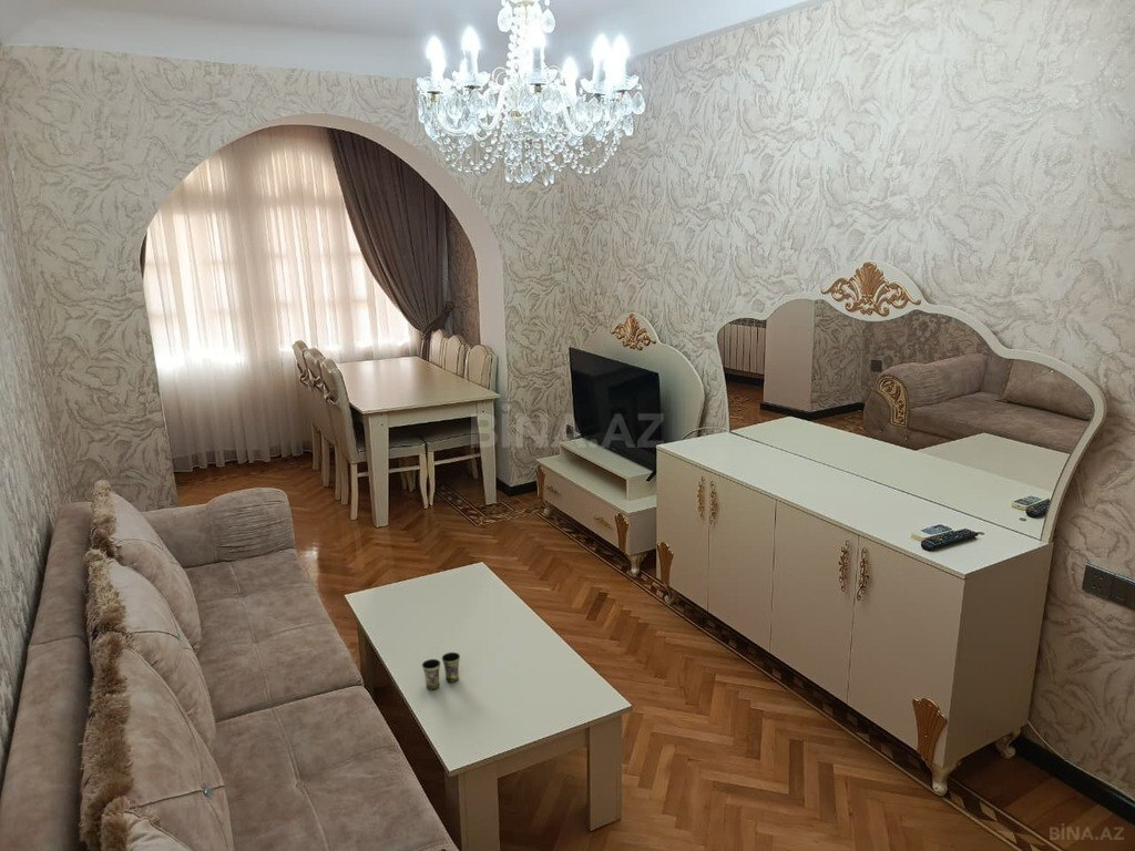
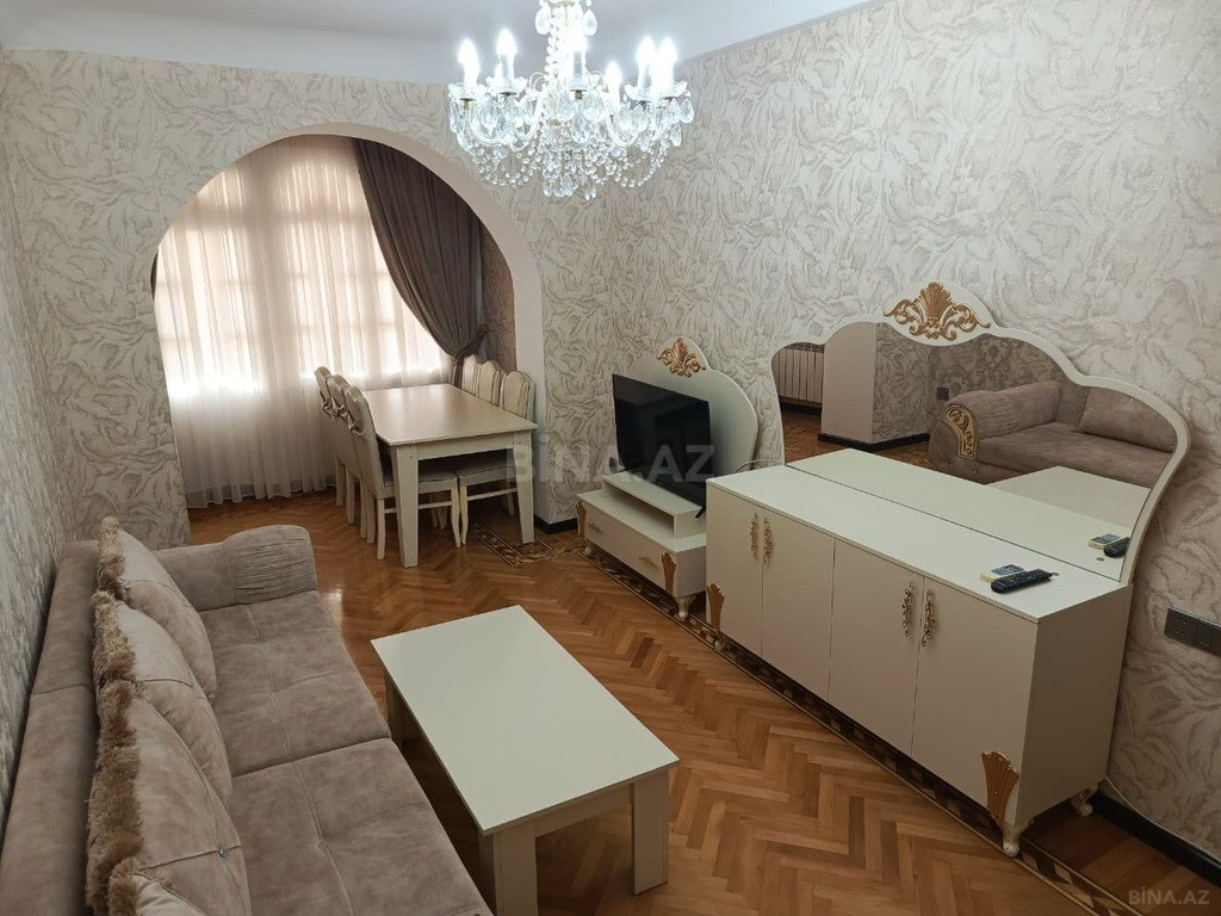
- cup (444, 669)
